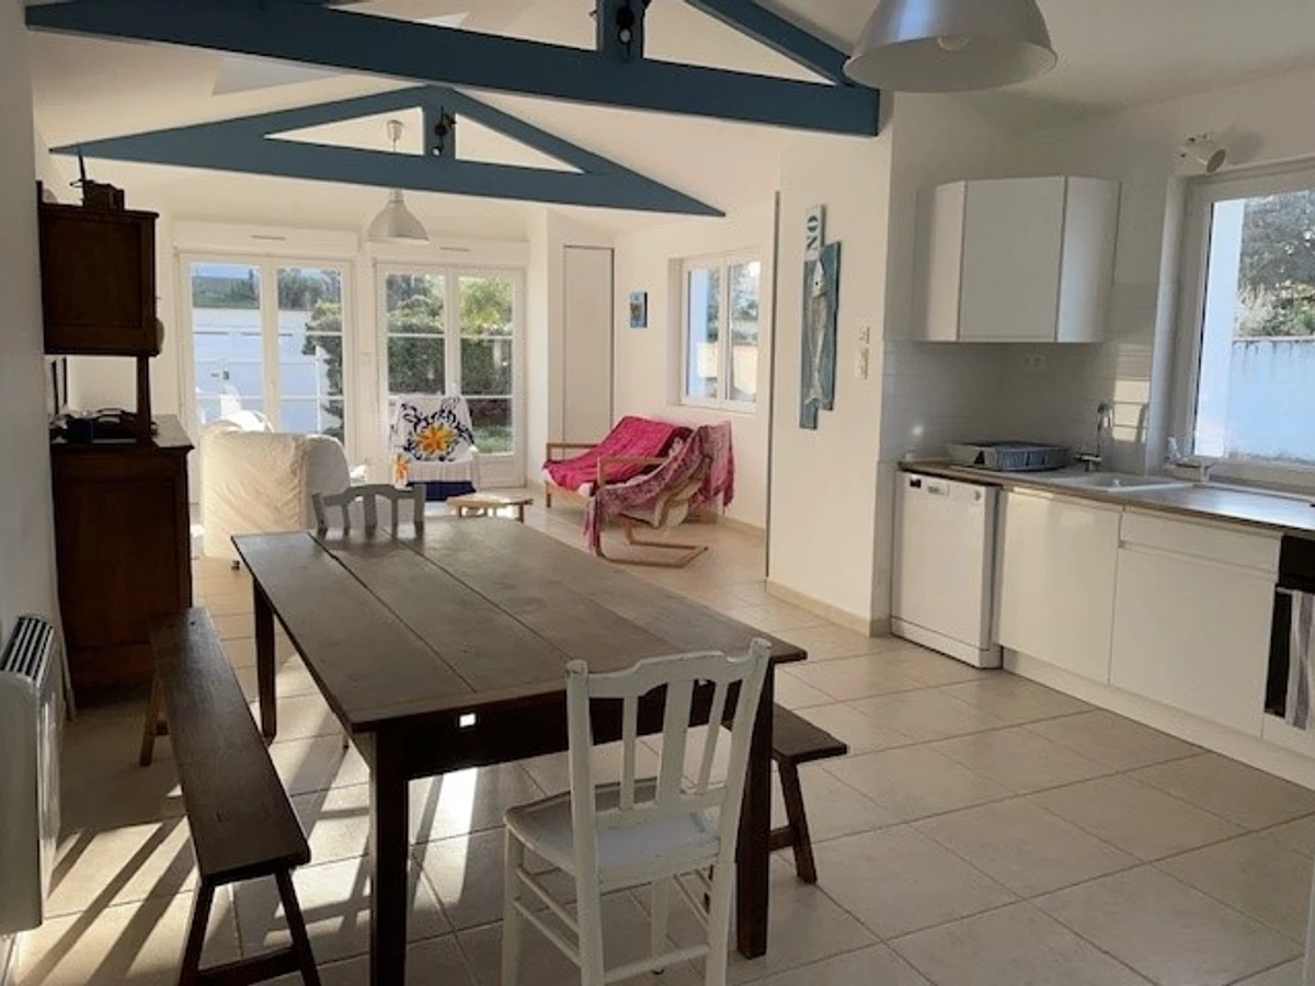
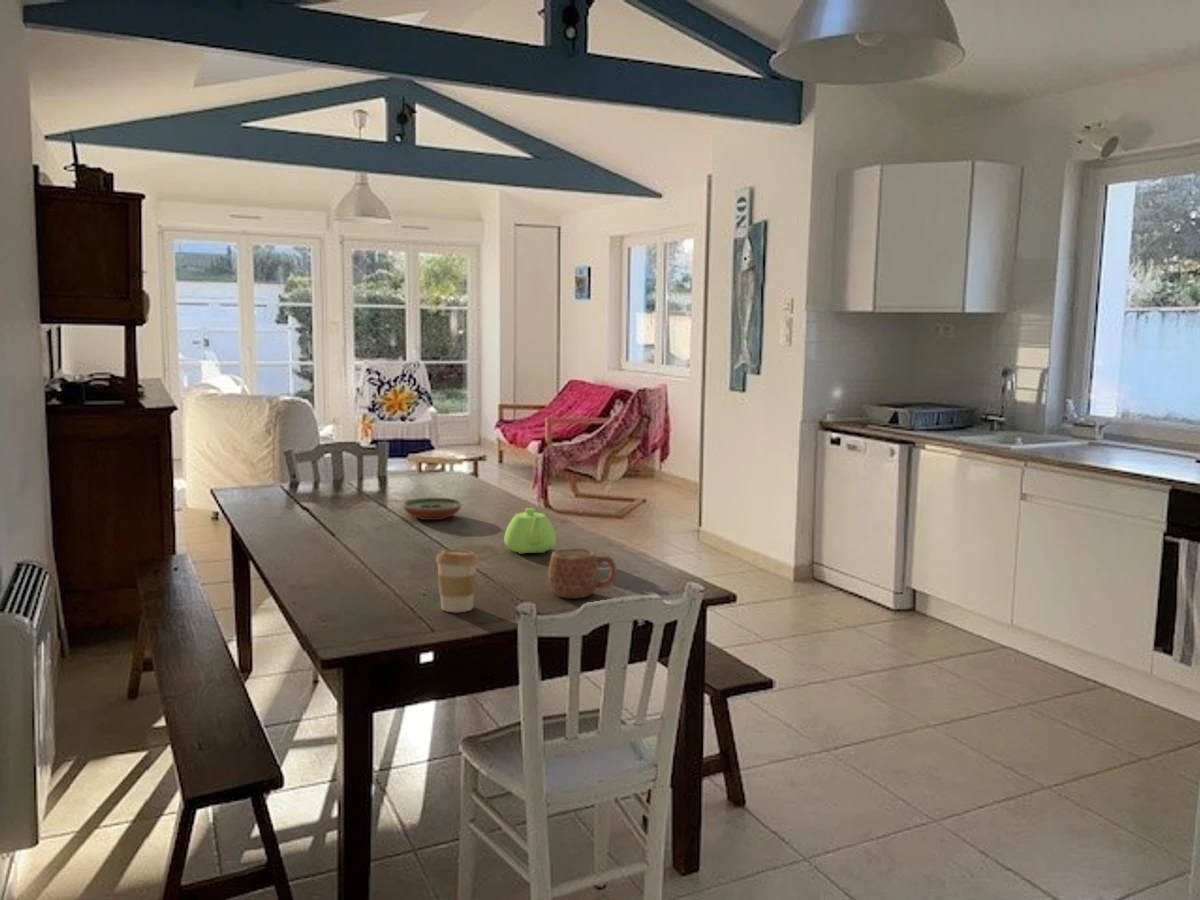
+ decorative bowl (432, 510)
+ mug (582, 572)
+ teapot (530, 530)
+ coffee cup (457, 579)
